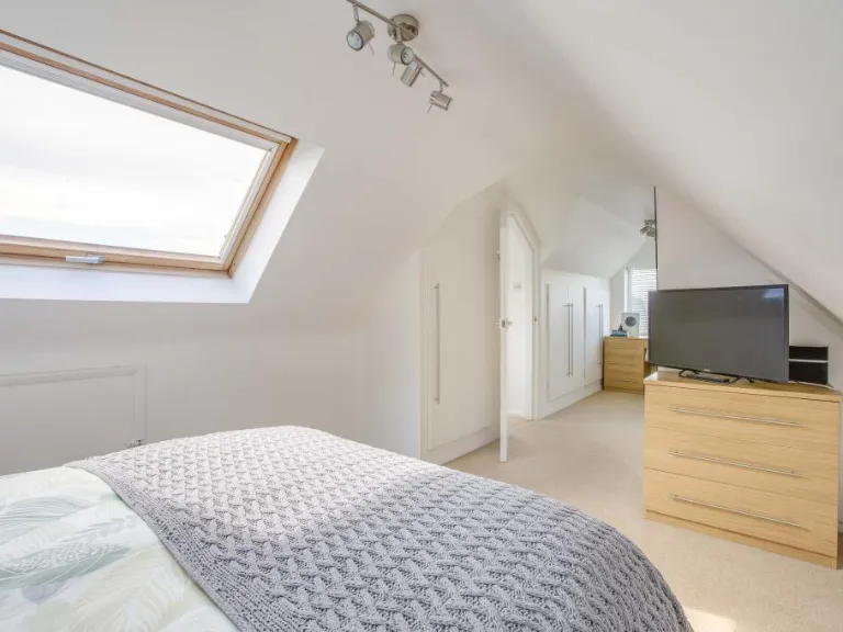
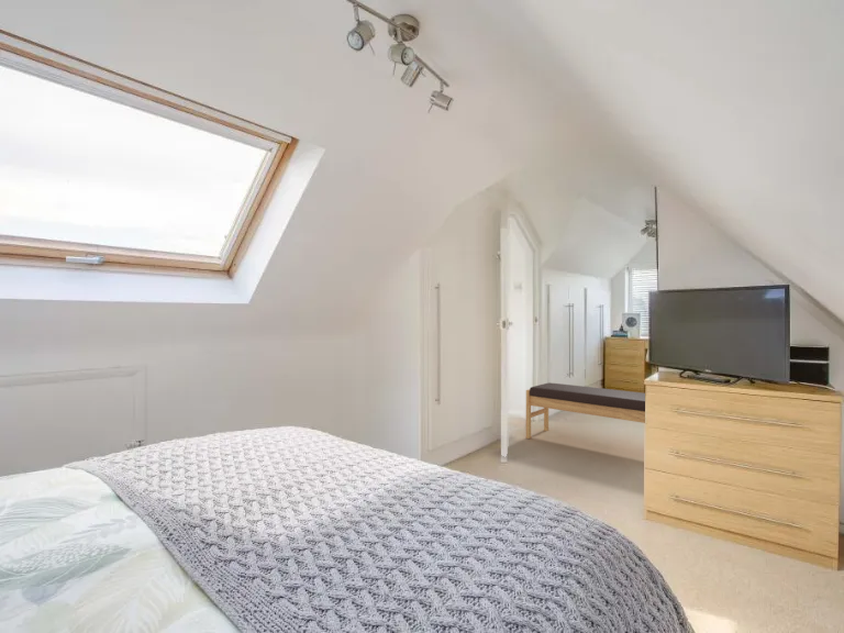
+ bench (599, 415)
